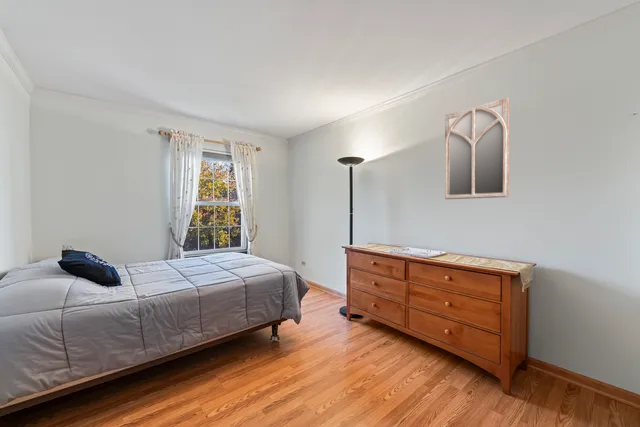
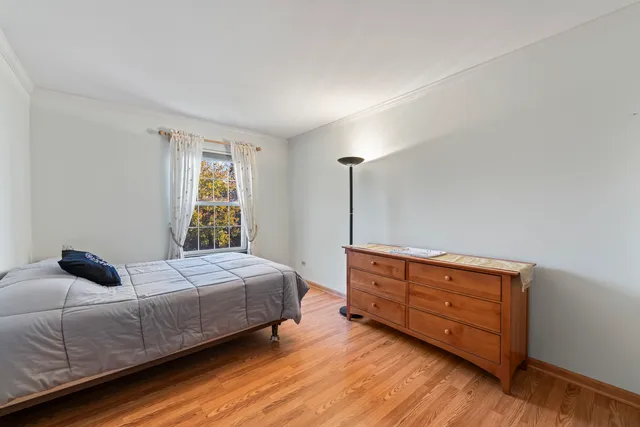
- home mirror (473, 152)
